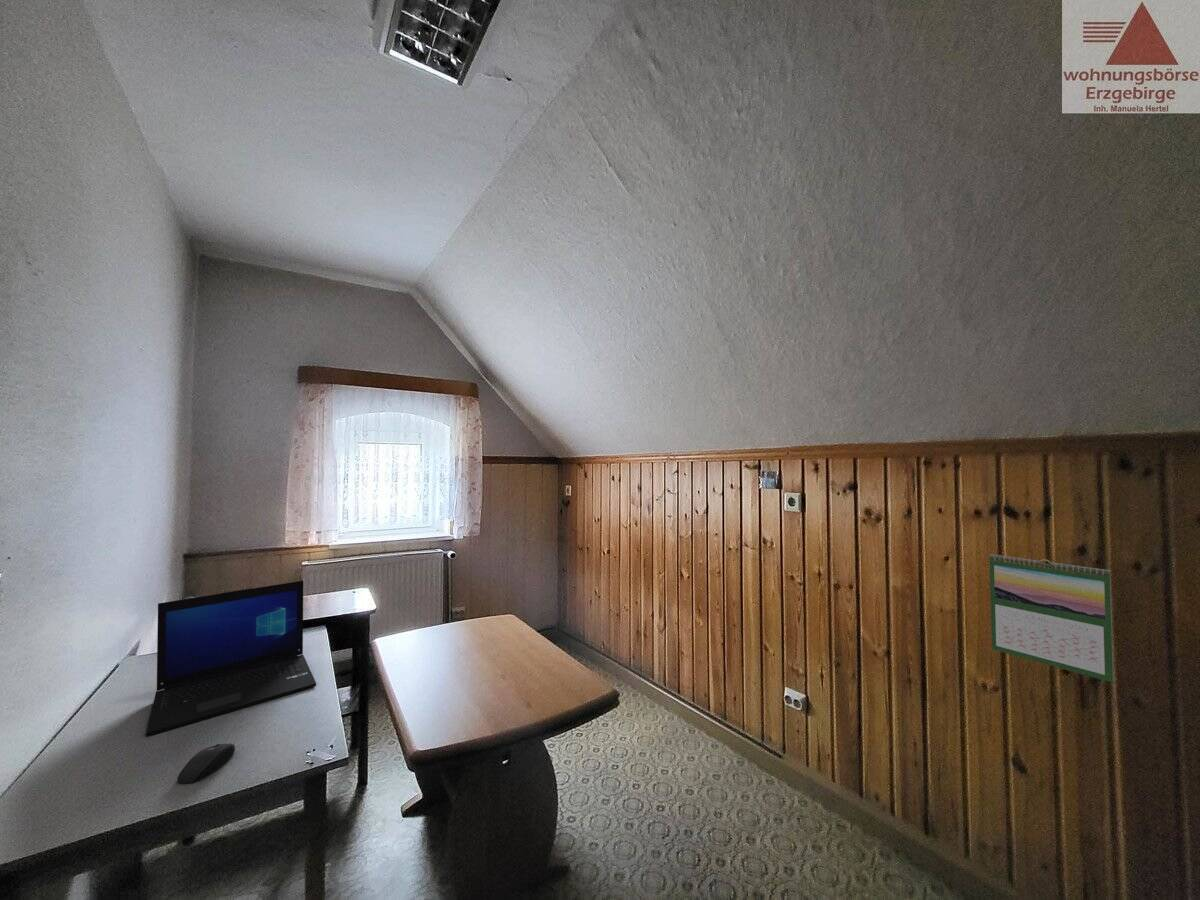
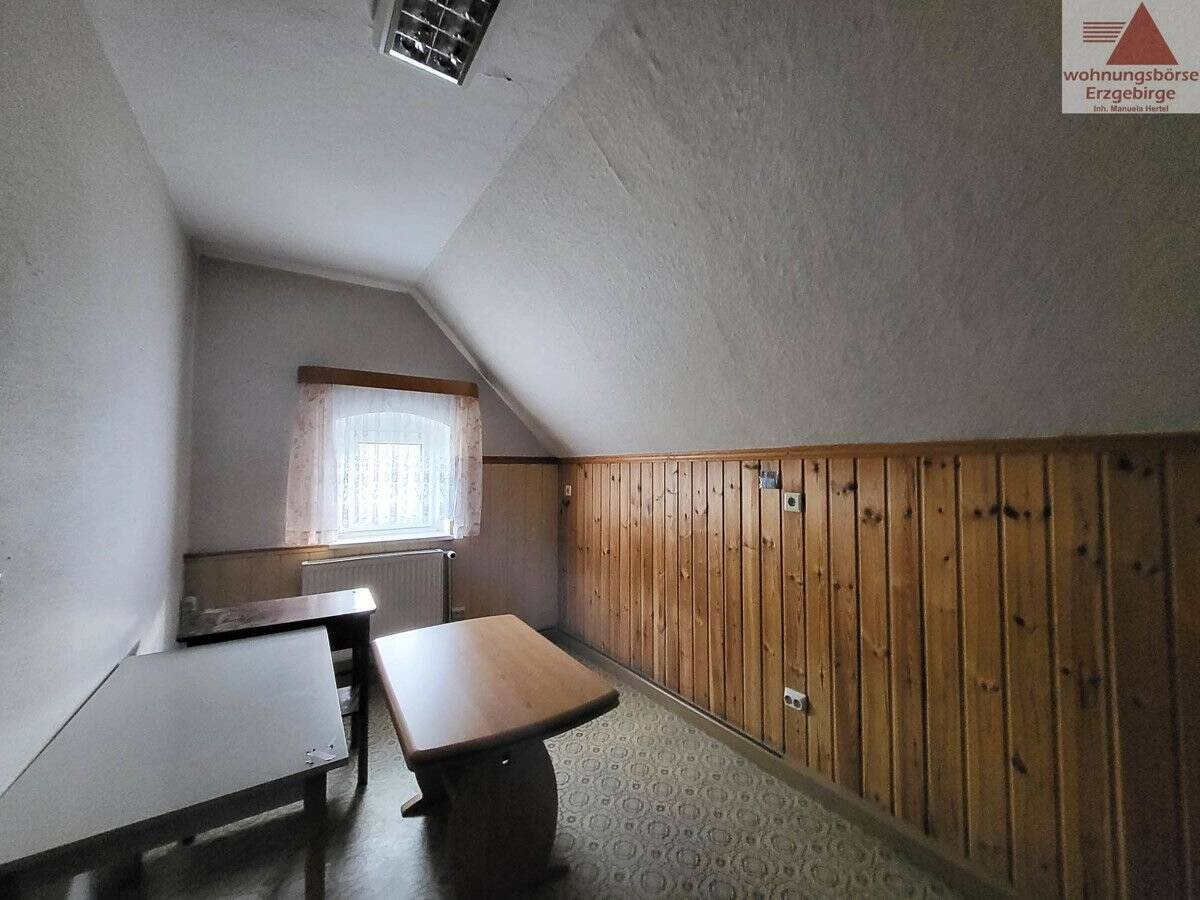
- calendar (1046, 611)
- laptop (238, 645)
- mouse (207, 758)
